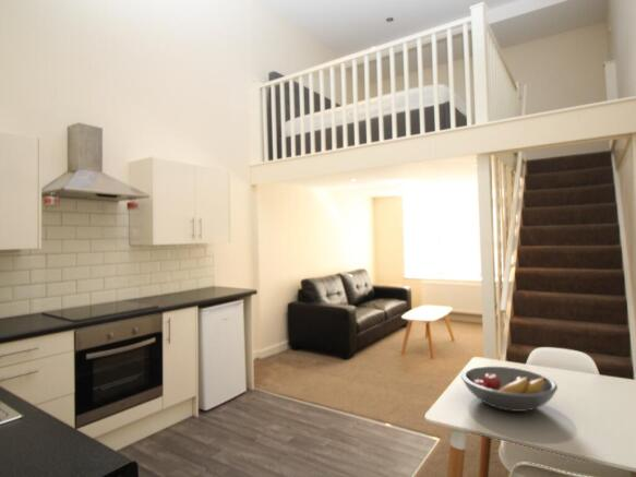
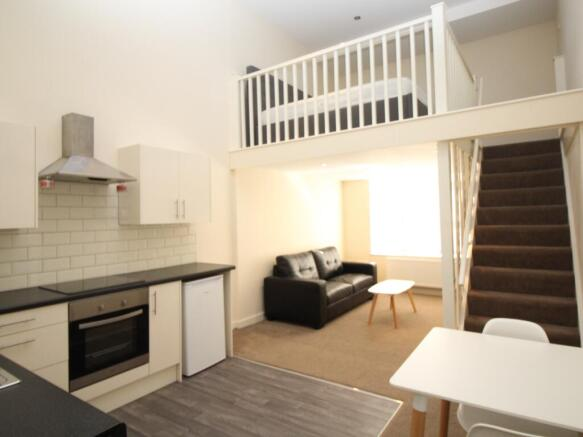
- fruit bowl (506, 387)
